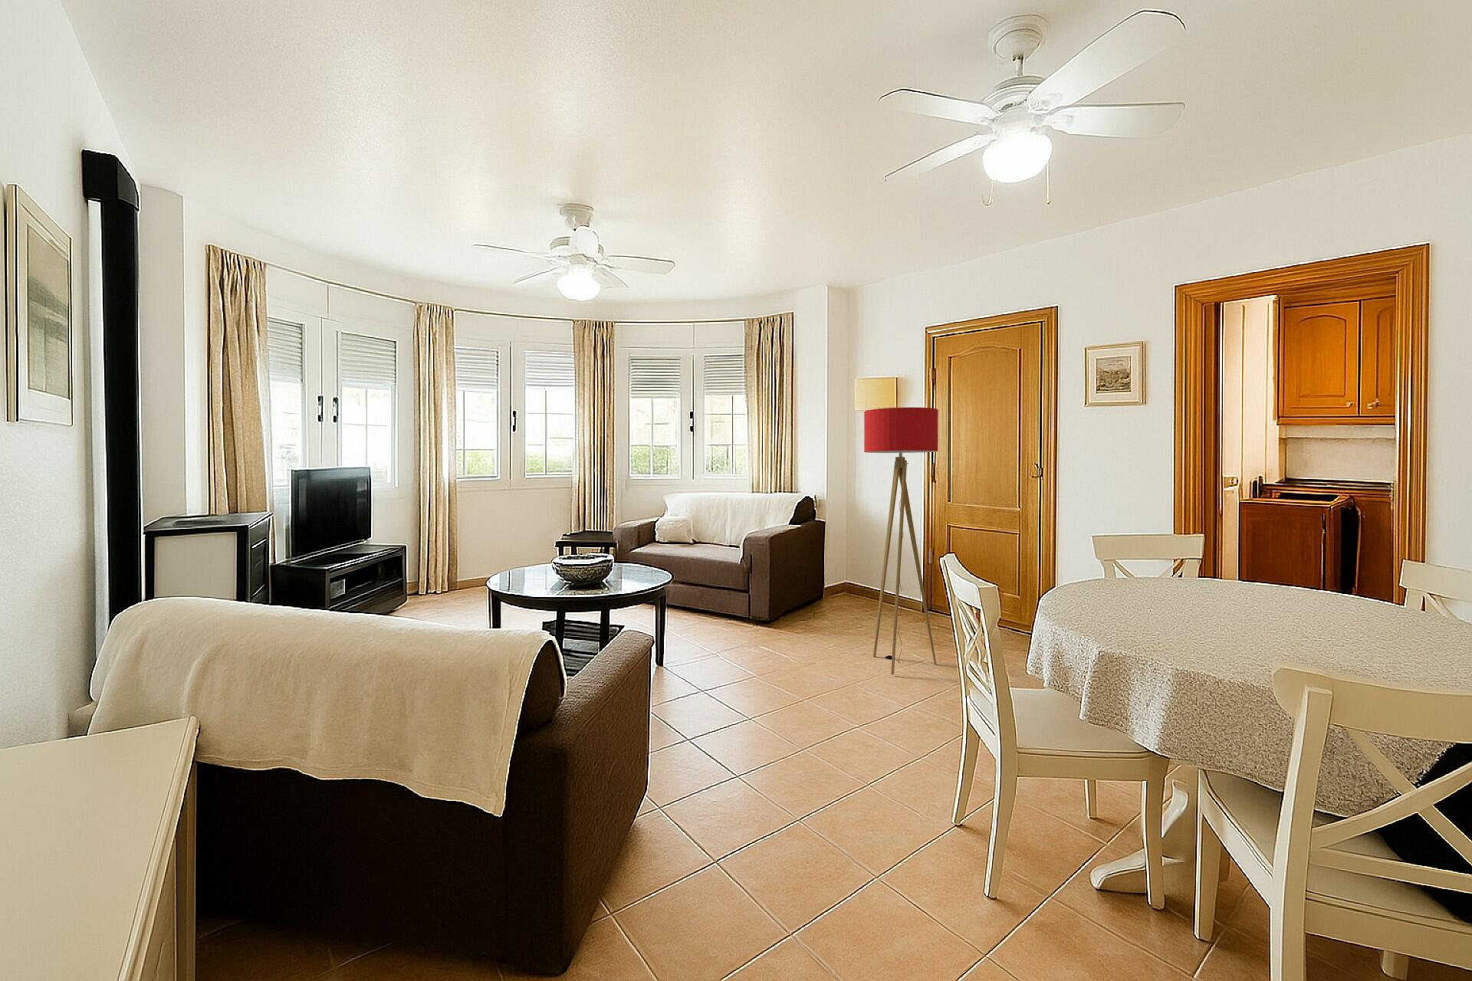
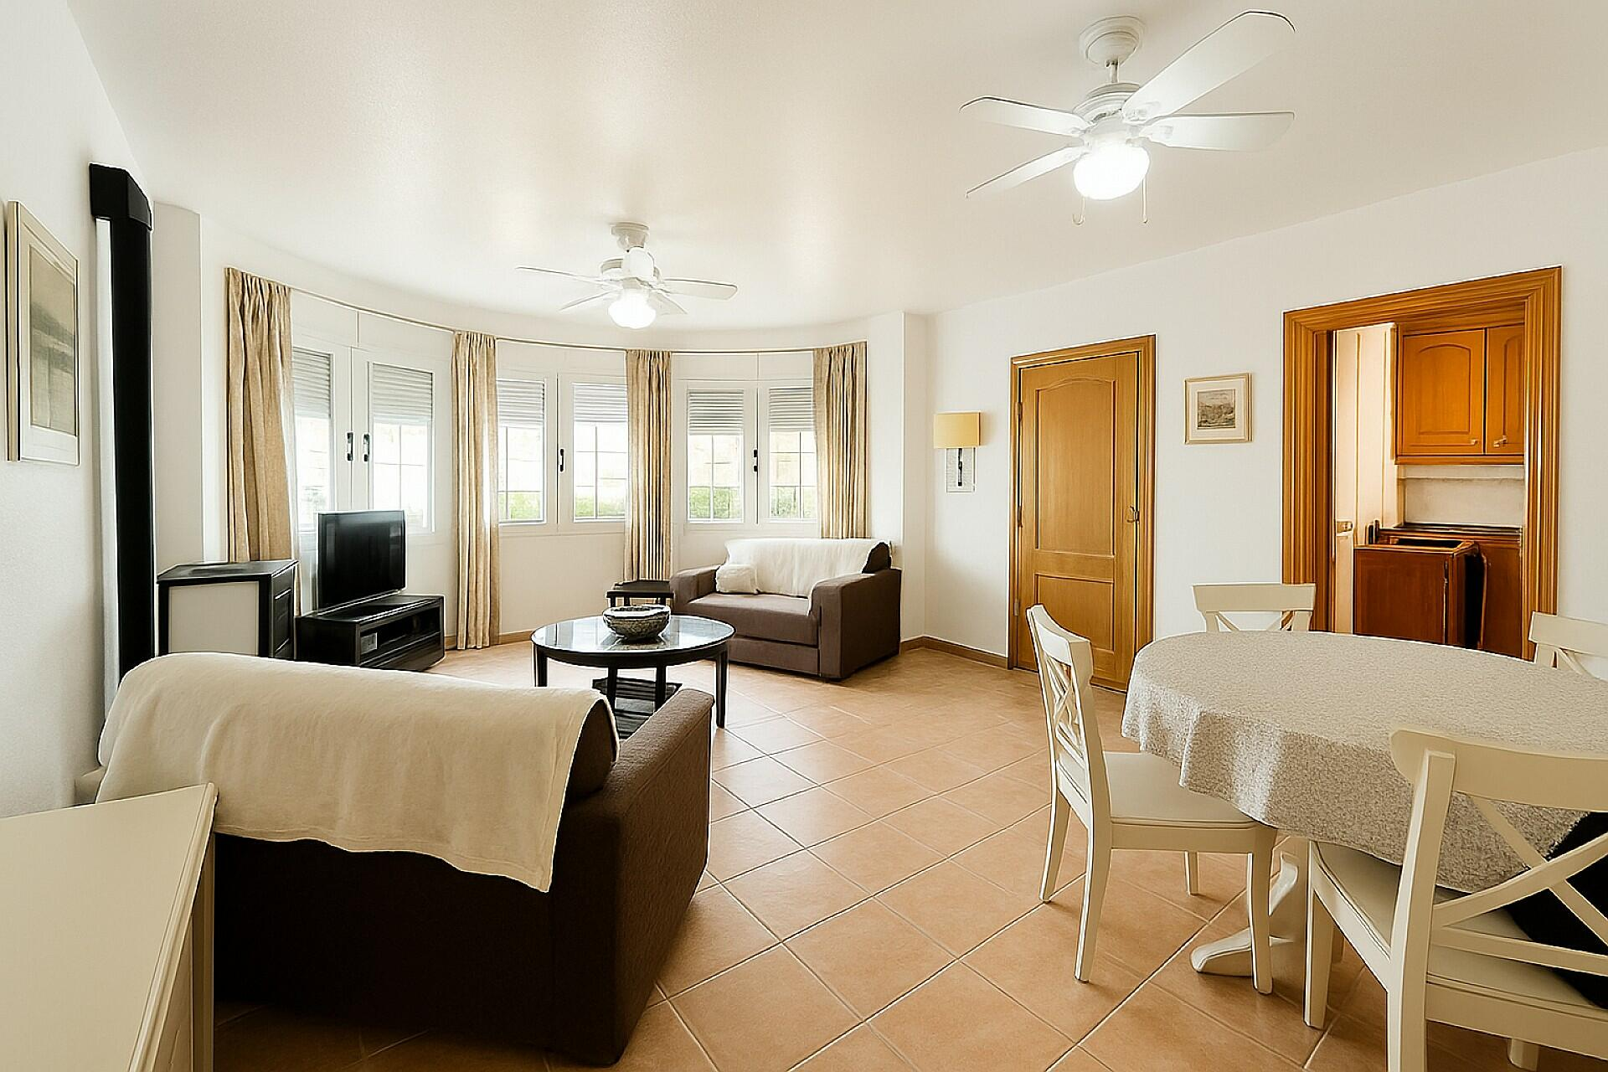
- floor lamp (900, 538)
